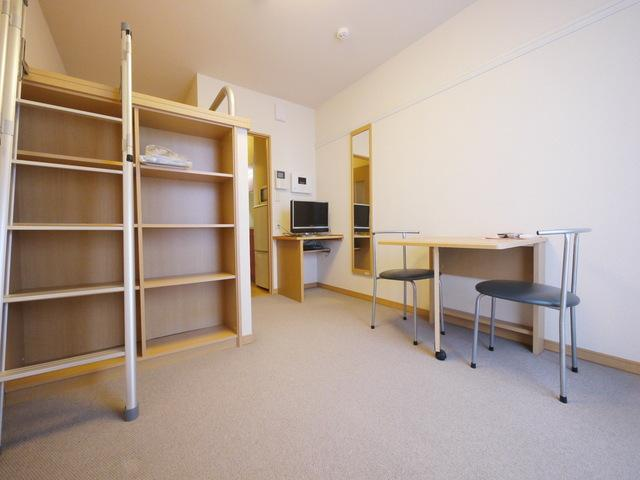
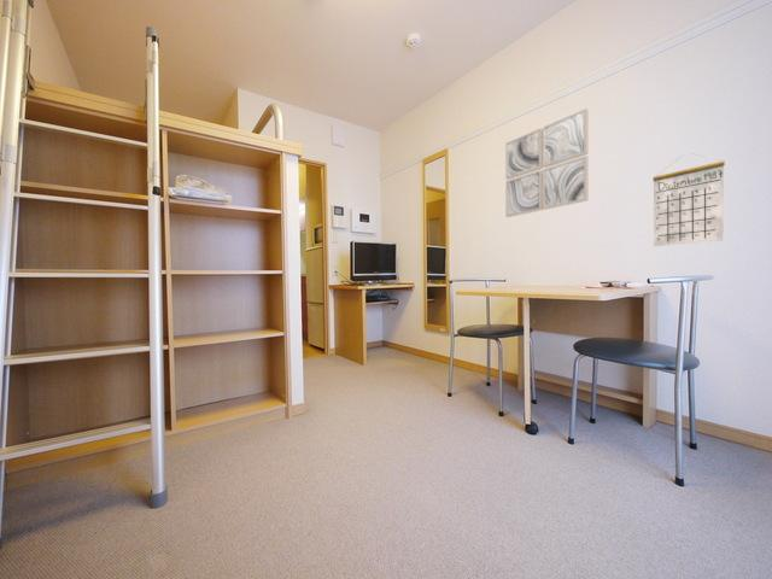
+ calendar (686, 197)
+ wall art (543, 169)
